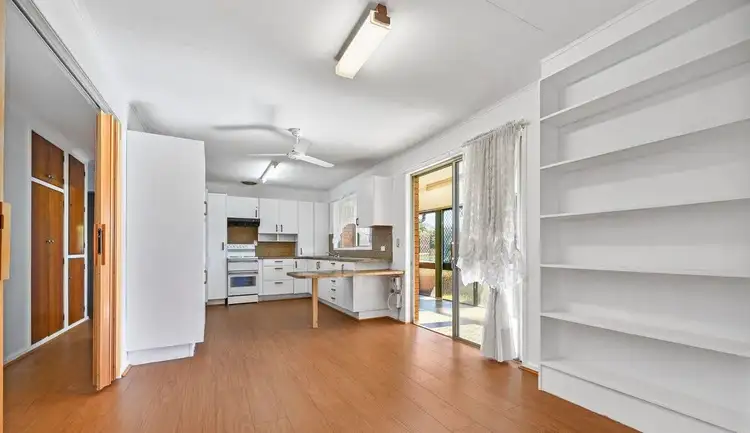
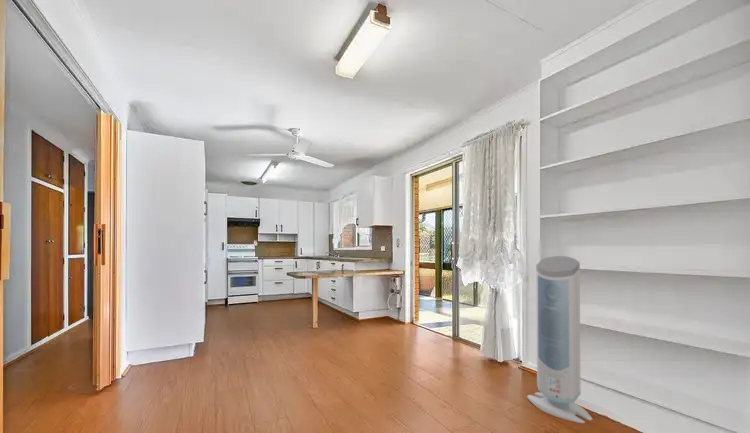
+ air purifier (557, 332)
